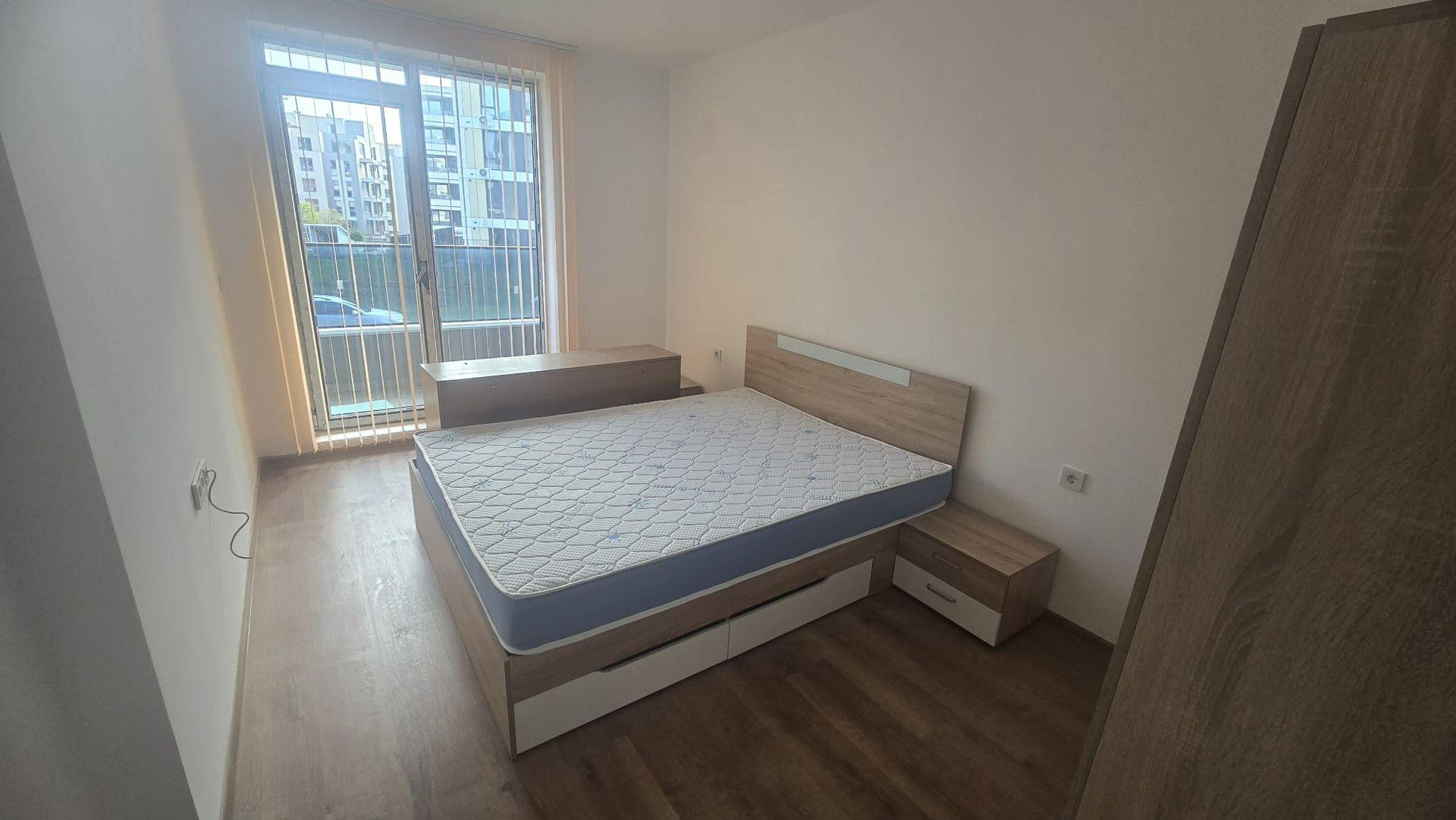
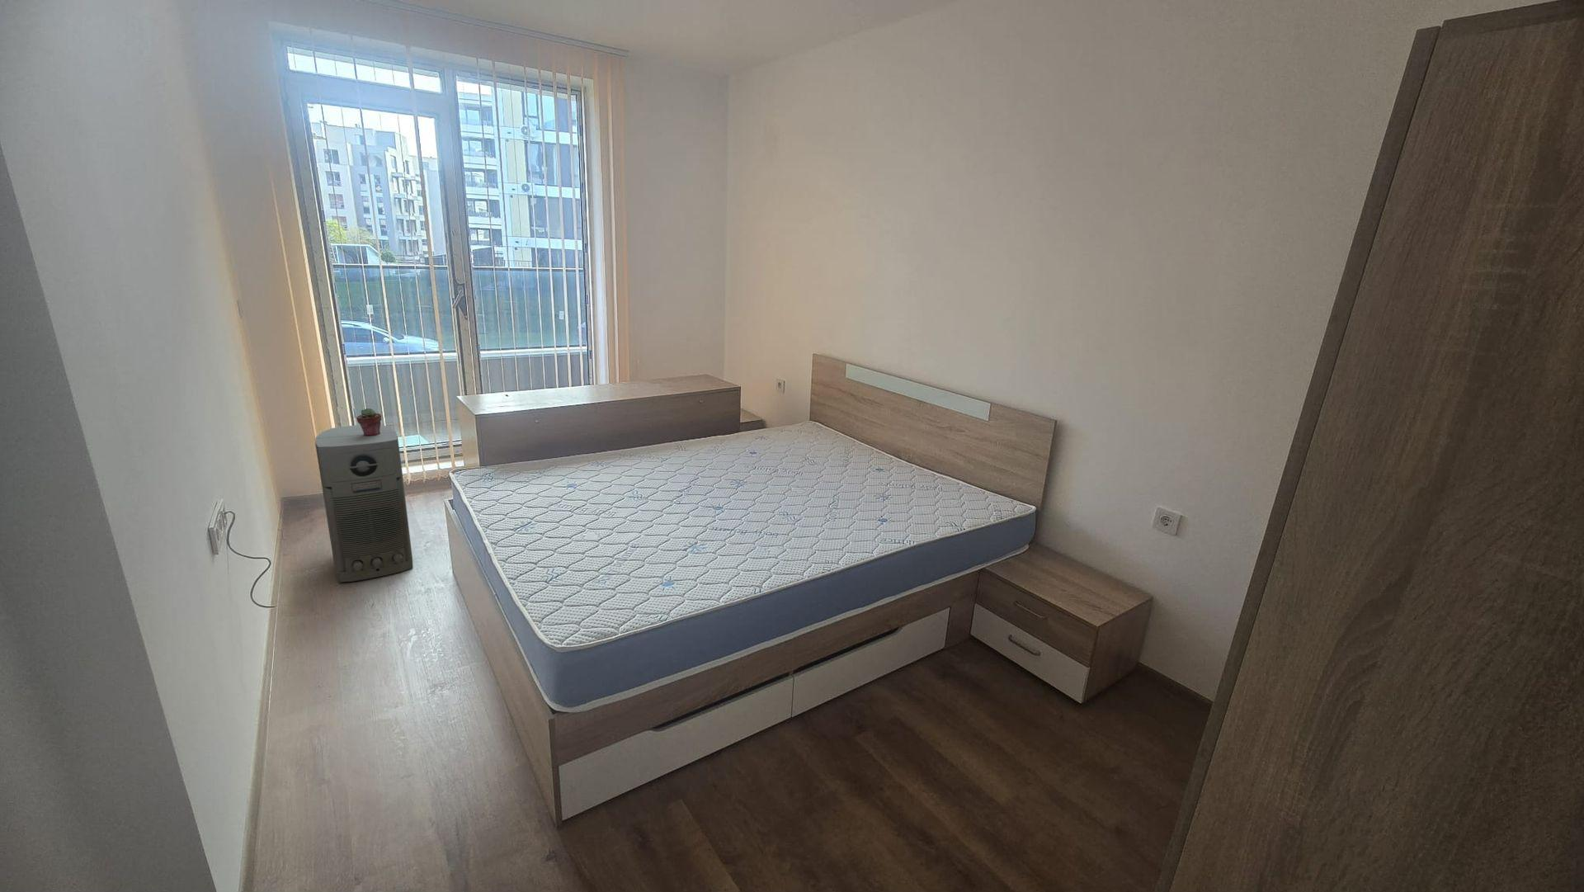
+ air purifier (366, 499)
+ potted succulent (370, 420)
